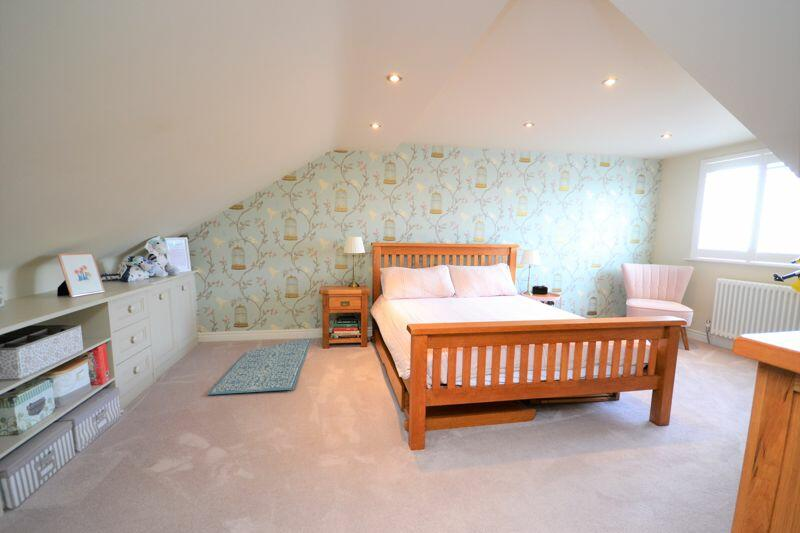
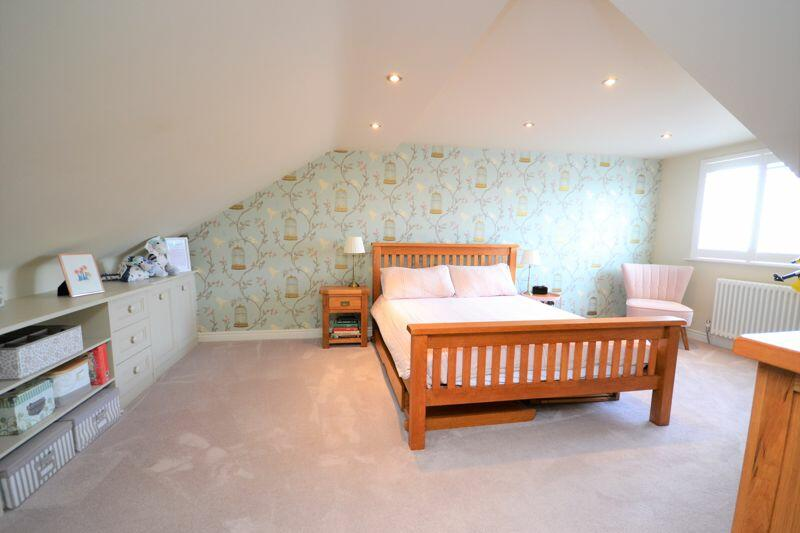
- rug (270, 360)
